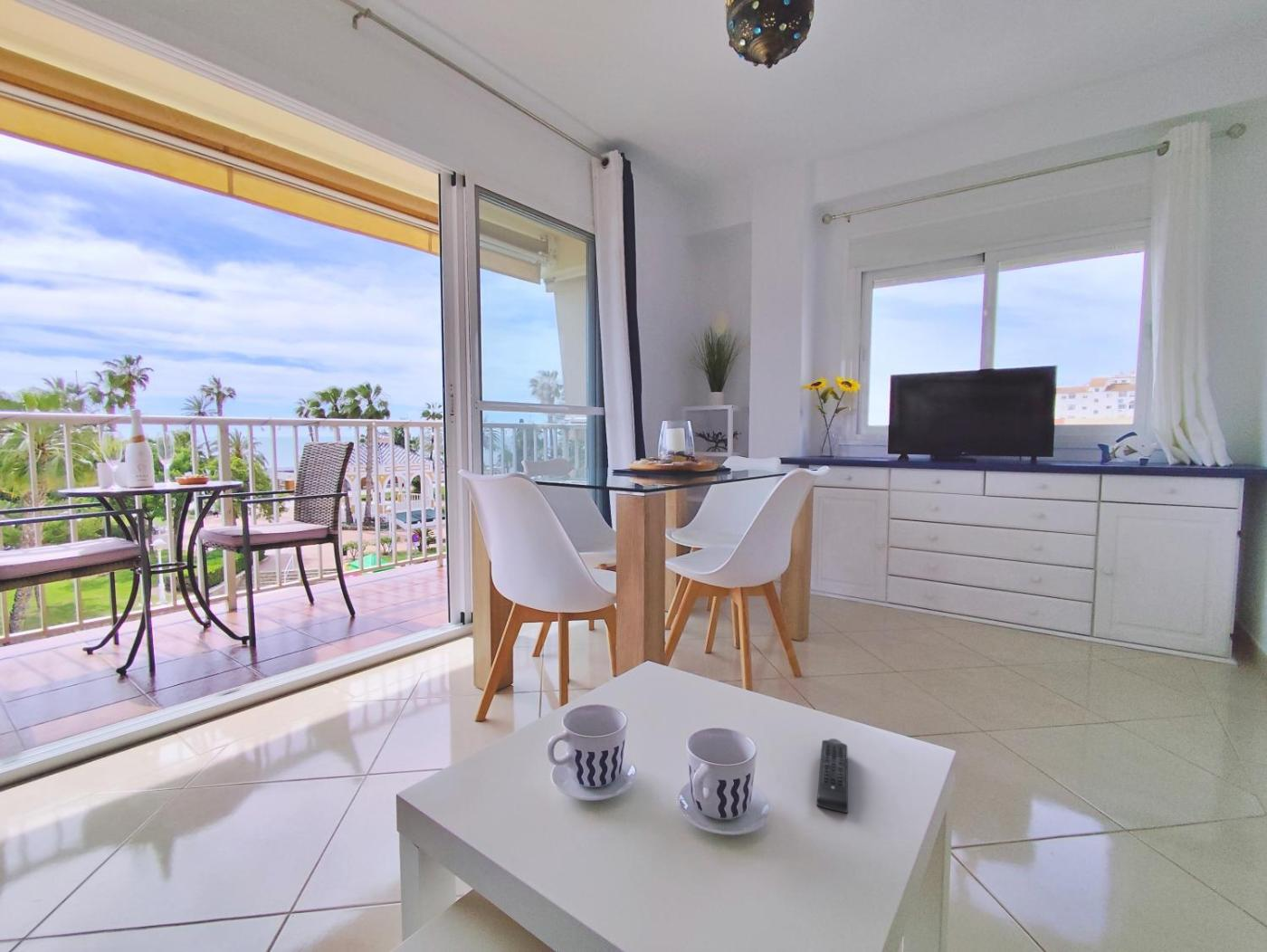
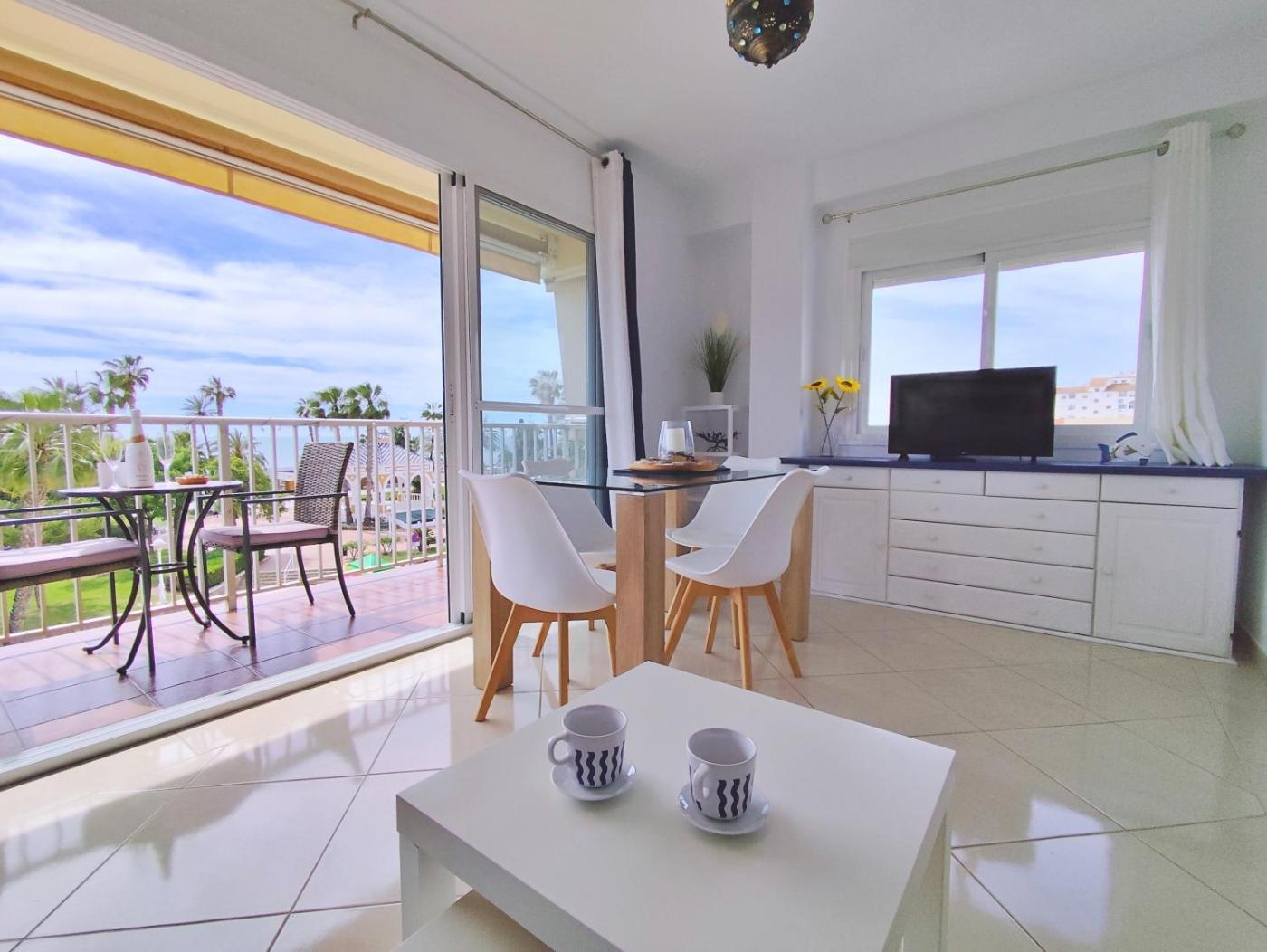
- remote control (833, 768)
